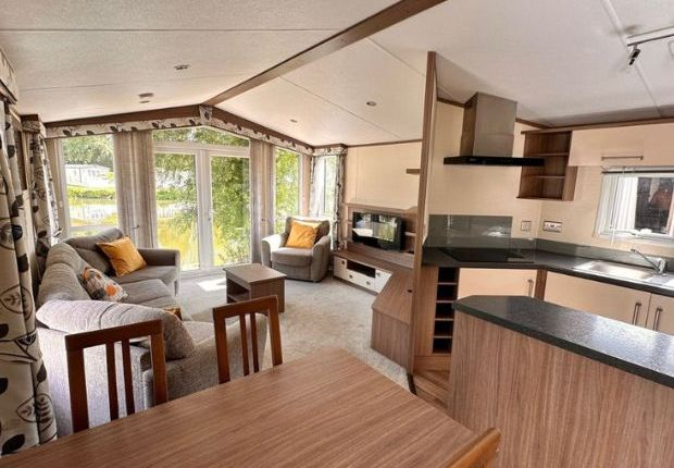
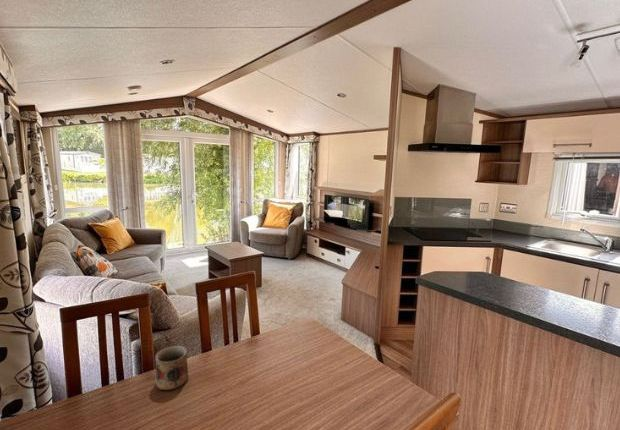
+ mug (172, 365)
